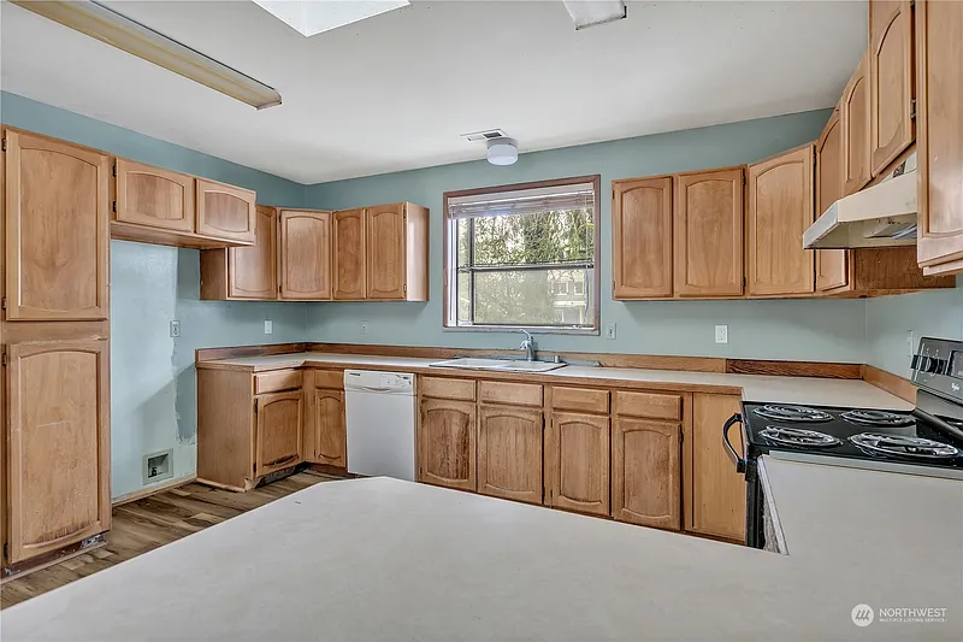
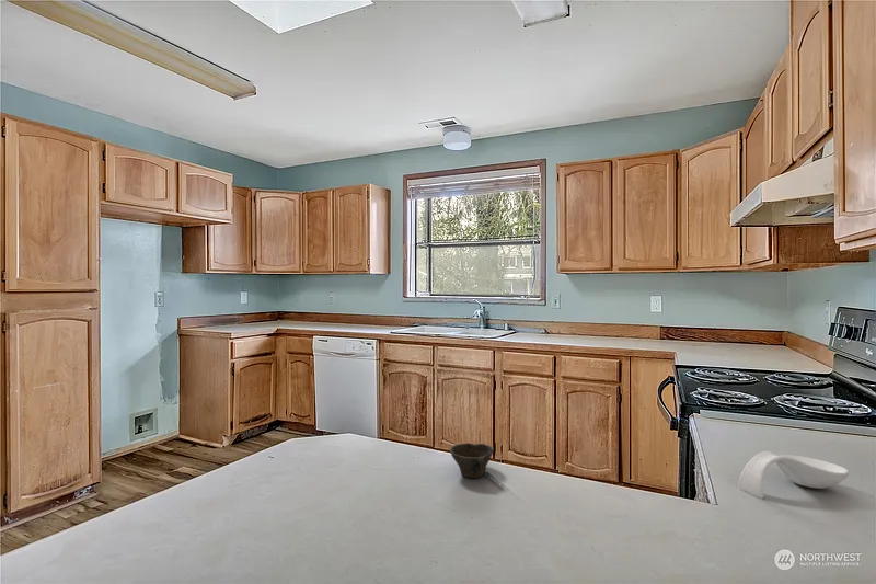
+ spoon rest (791, 468)
+ cup (472, 461)
